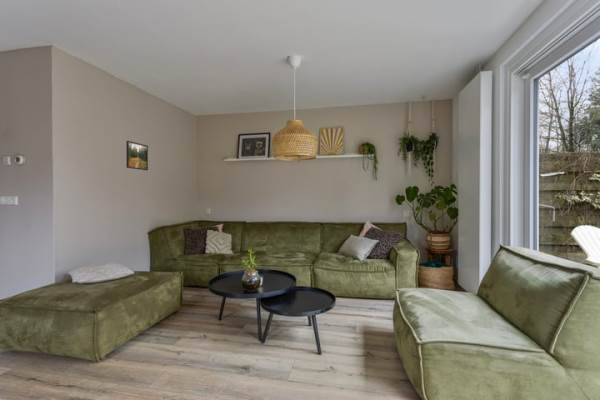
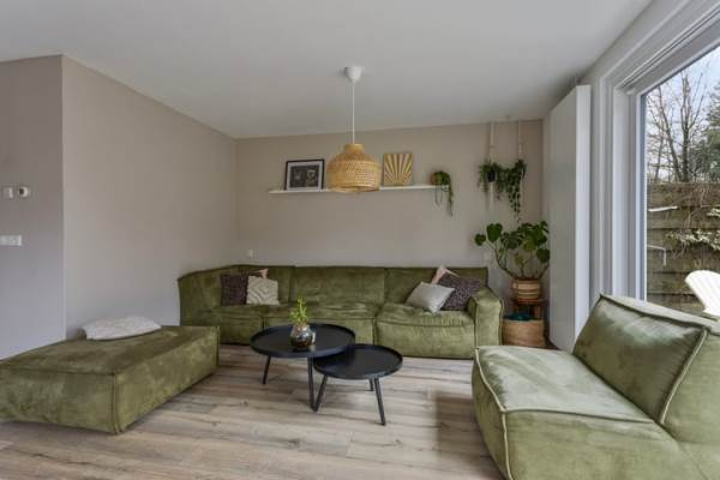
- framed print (137, 156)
